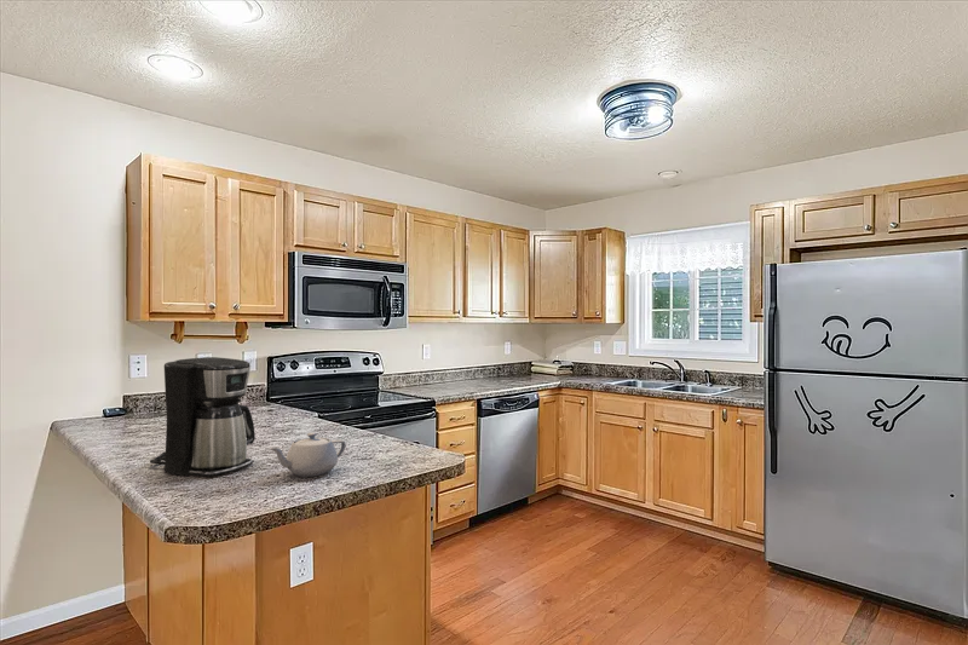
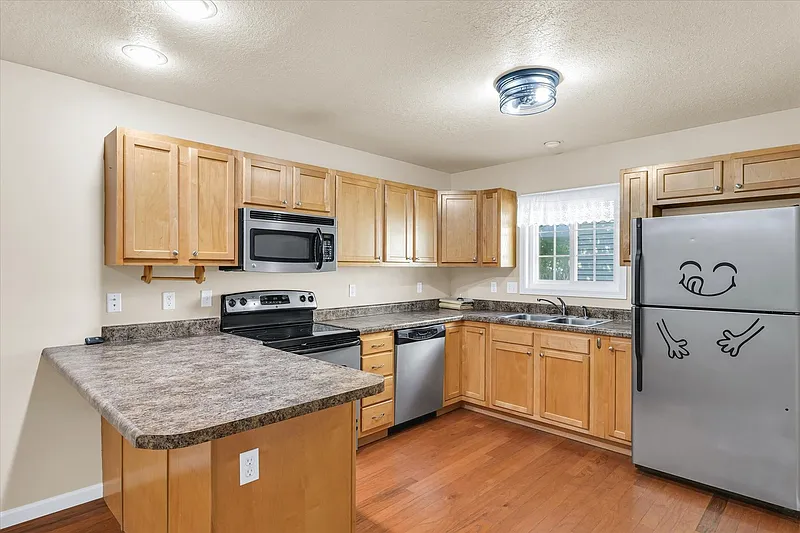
- coffee maker (208, 410)
- teapot (310, 453)
